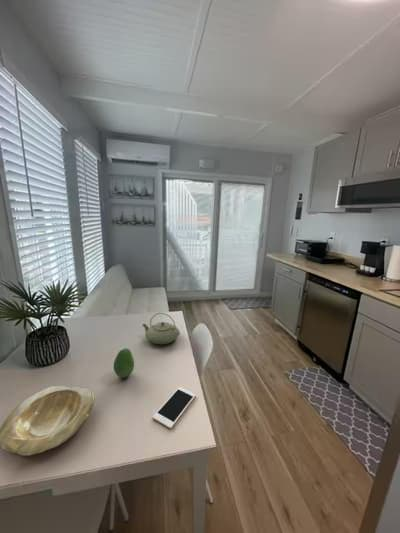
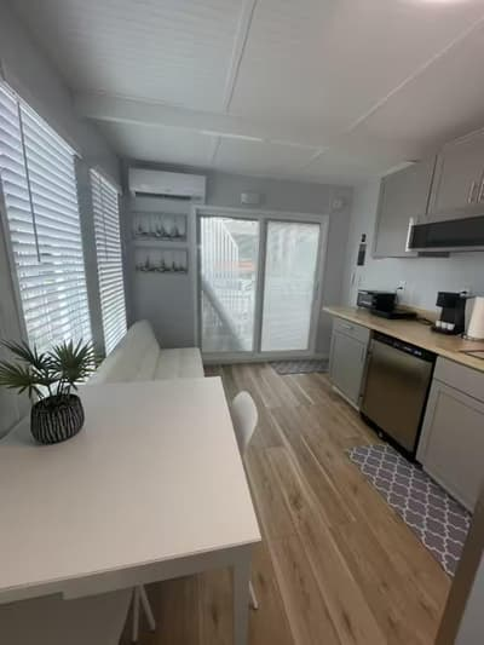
- plate (49, 417)
- cell phone (175, 405)
- fruit (123, 362)
- teapot (160, 325)
